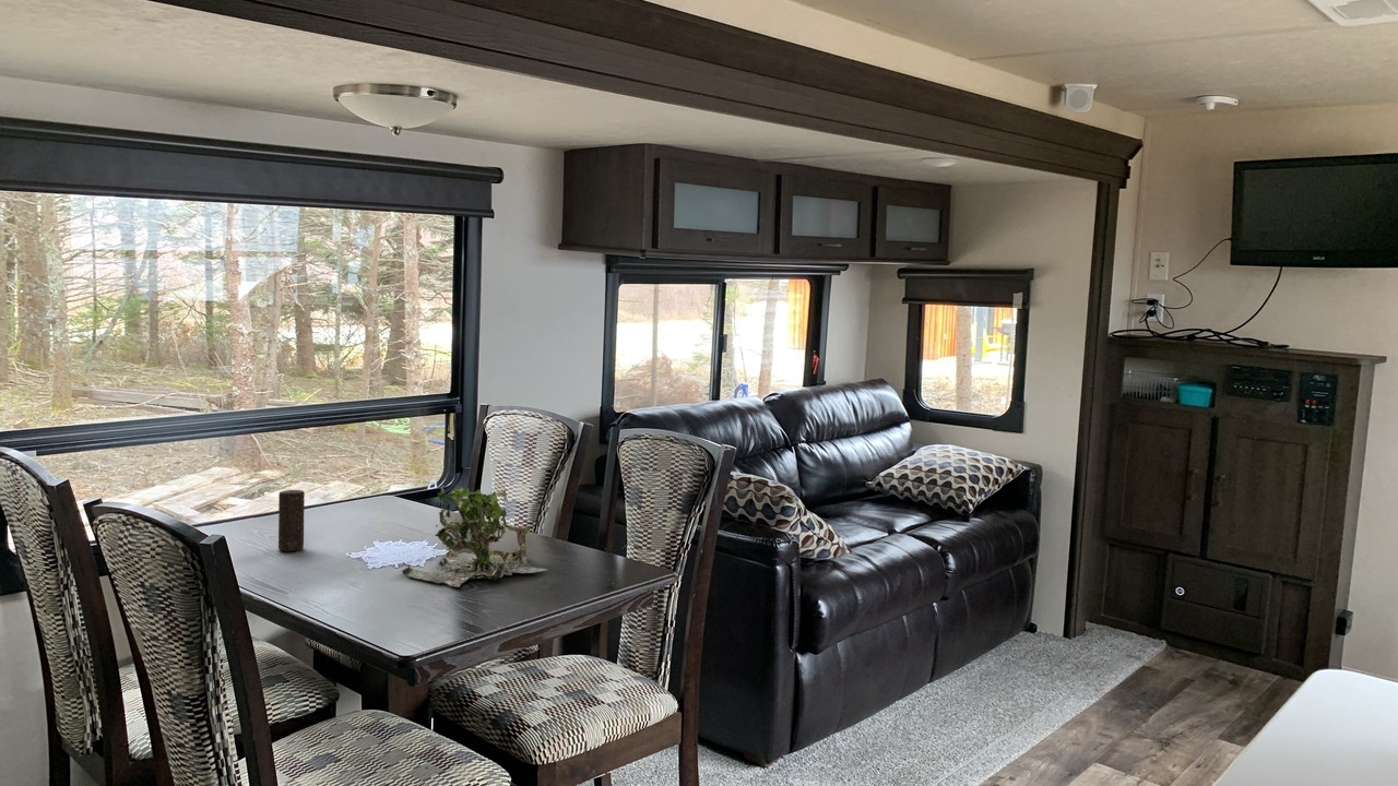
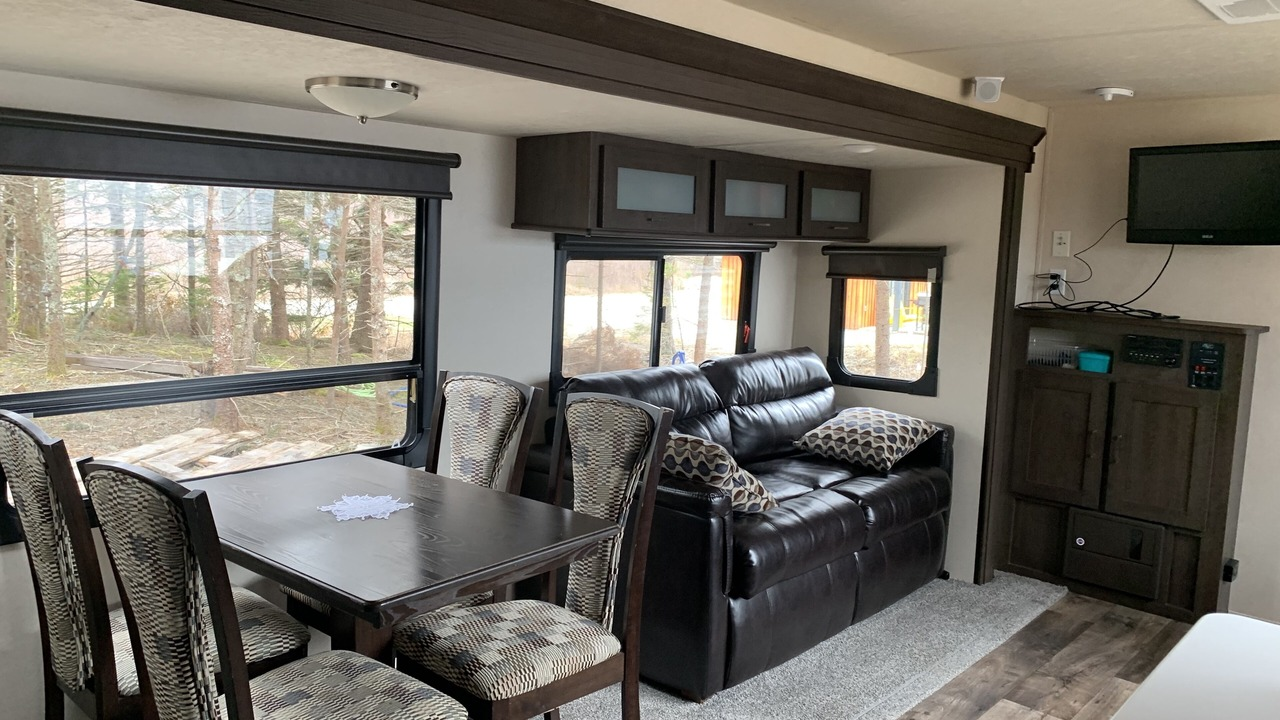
- plant (483, 531)
- candle (291, 520)
